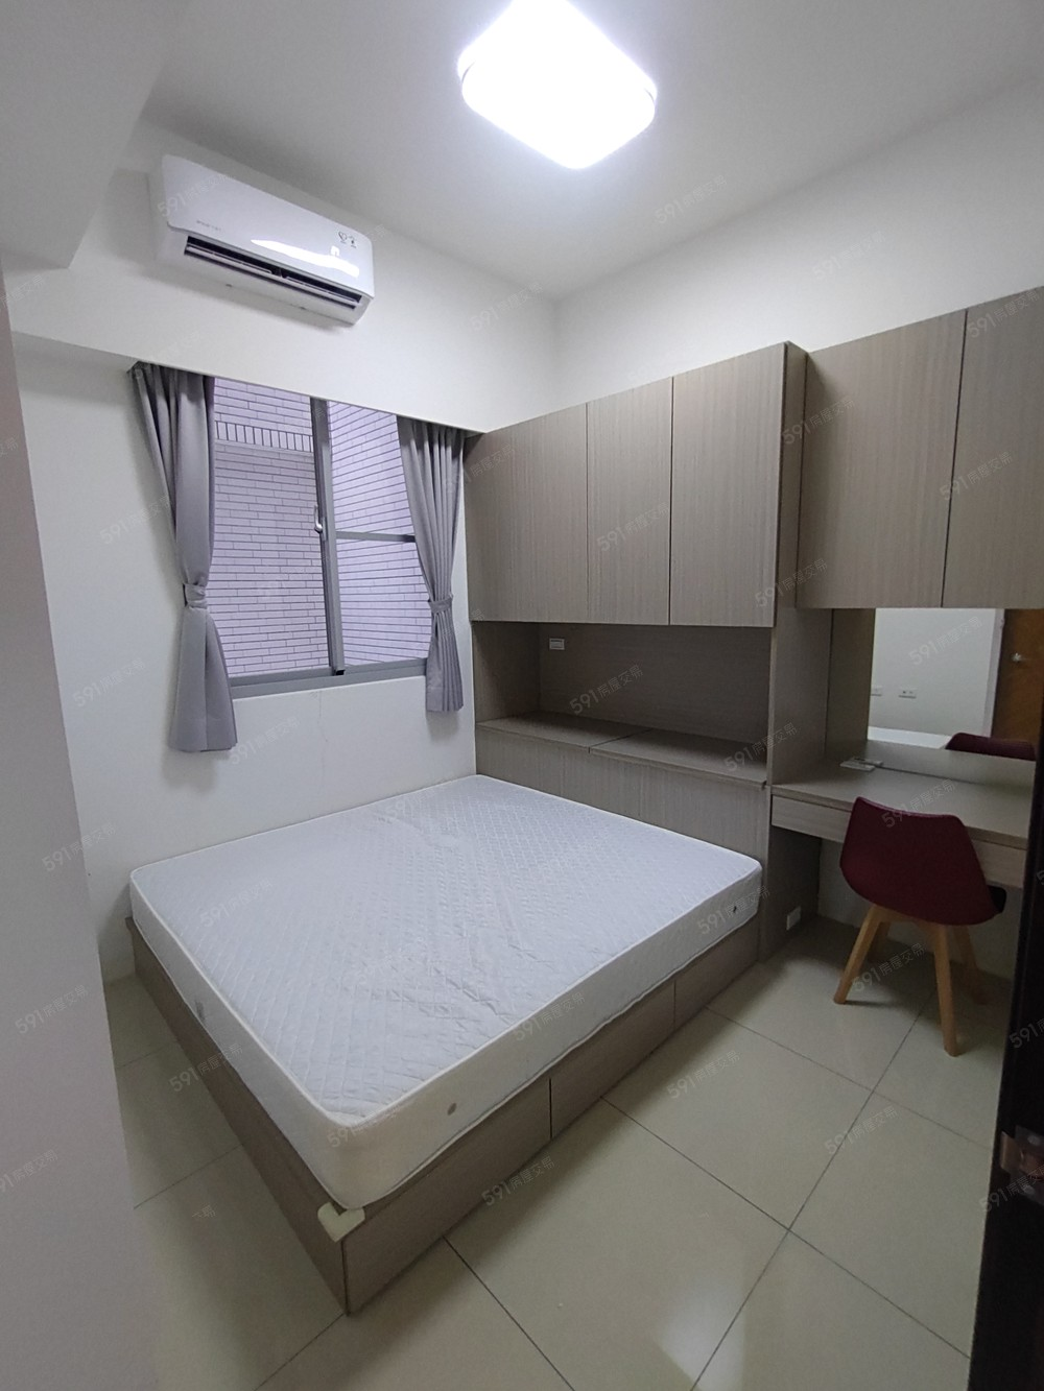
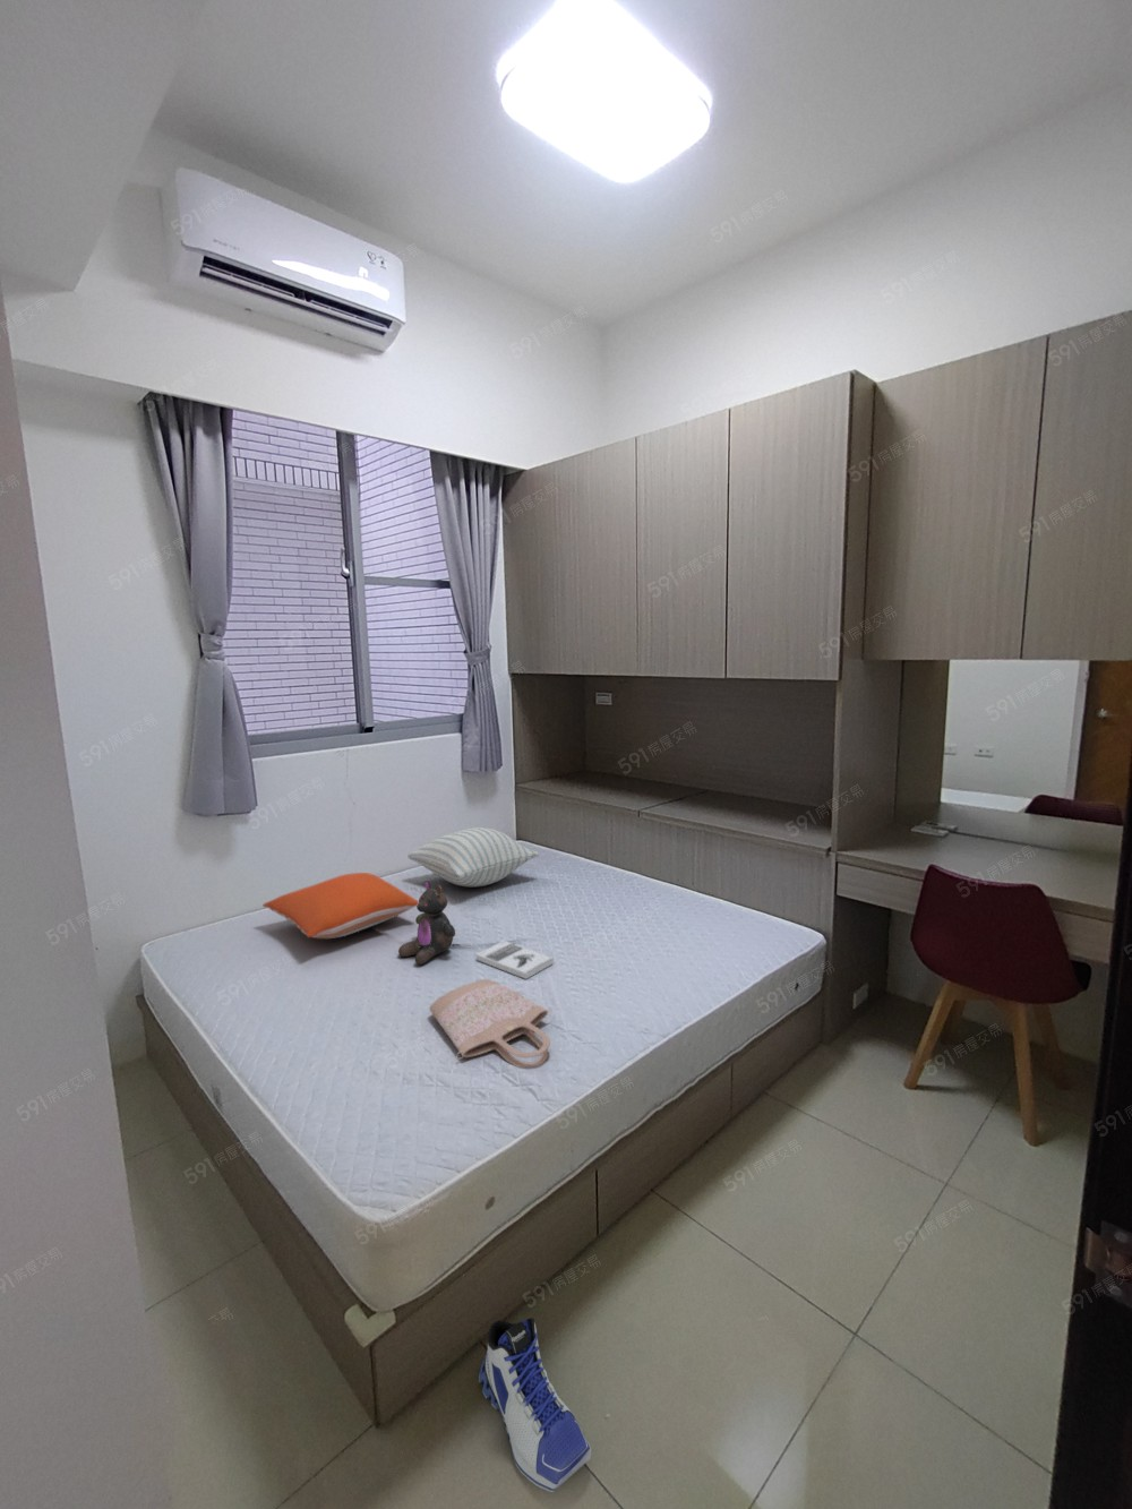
+ pillow (472, 855)
+ stuffed bear (426, 920)
+ shopping bag (495, 1020)
+ book (514, 958)
+ sneaker (524, 1384)
+ pillow (341, 905)
